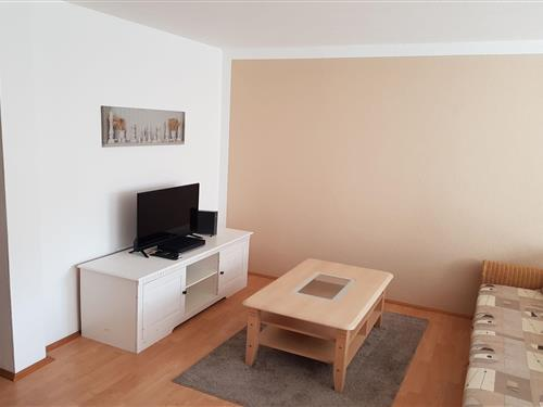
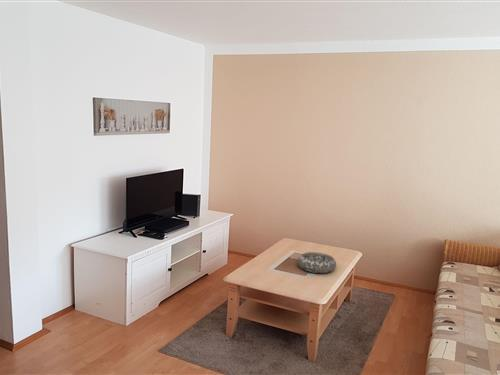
+ decorative bowl (316, 262)
